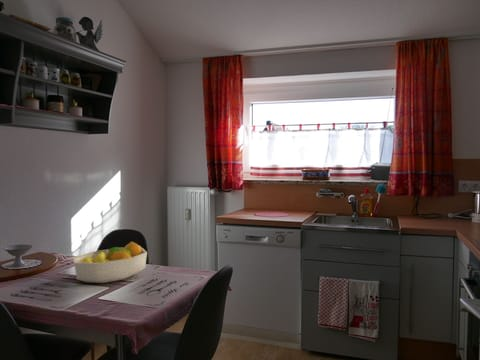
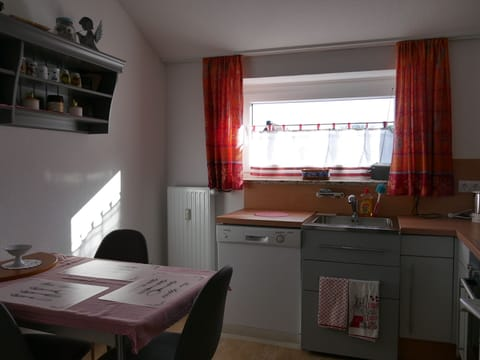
- fruit bowl (111, 260)
